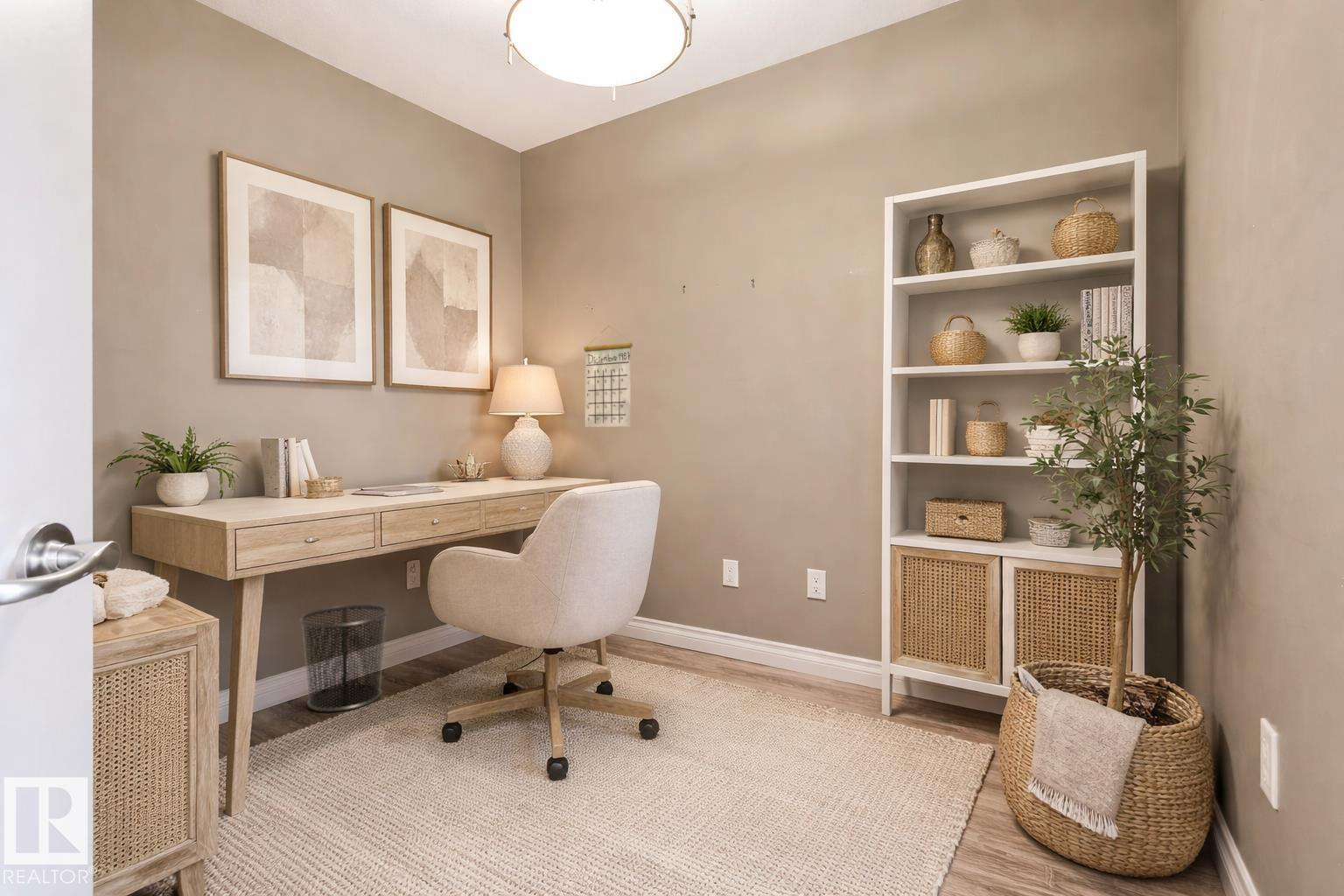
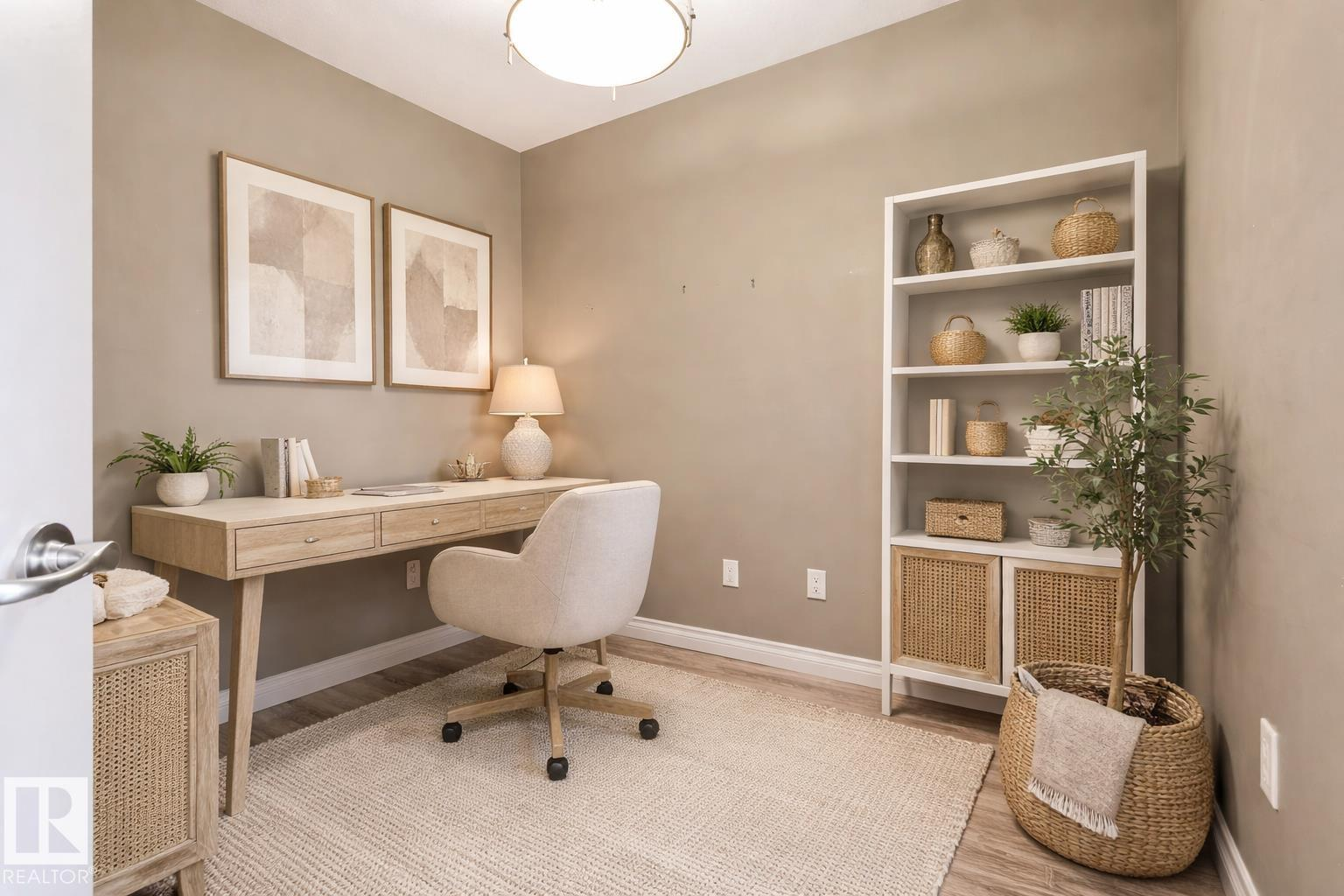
- waste bin (345, 656)
- calendar (607, 375)
